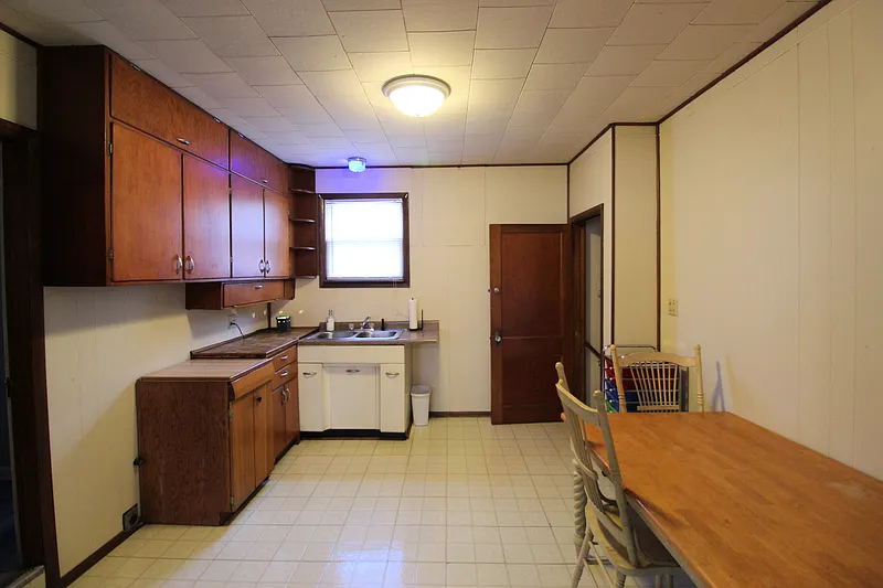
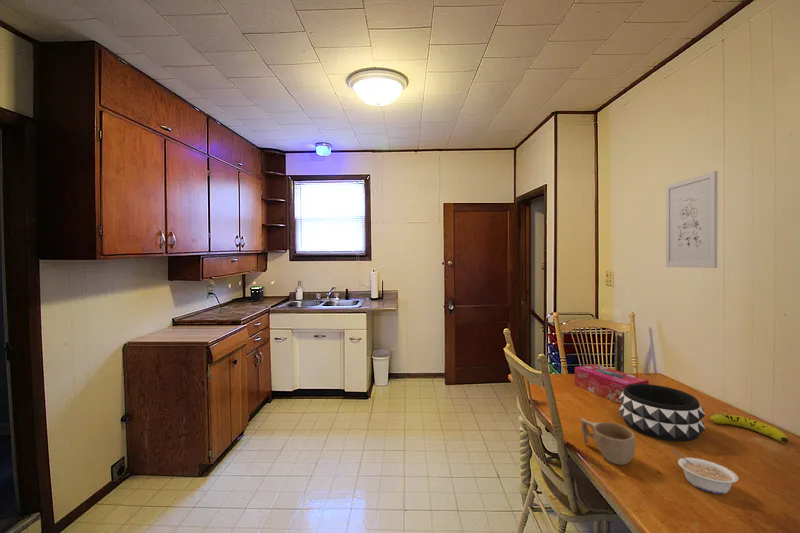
+ fruit (747, 427)
+ cup (606, 440)
+ decorative bowl (659, 410)
+ wall art (689, 223)
+ tissue box (609, 383)
+ legume (704, 474)
